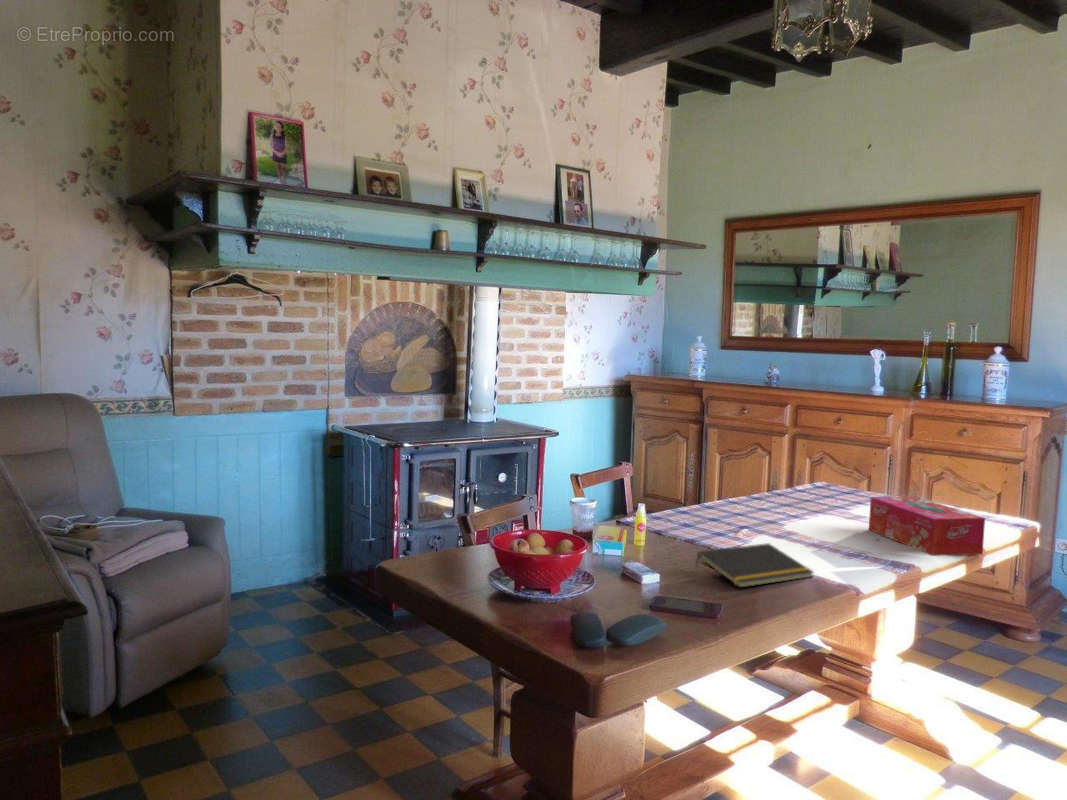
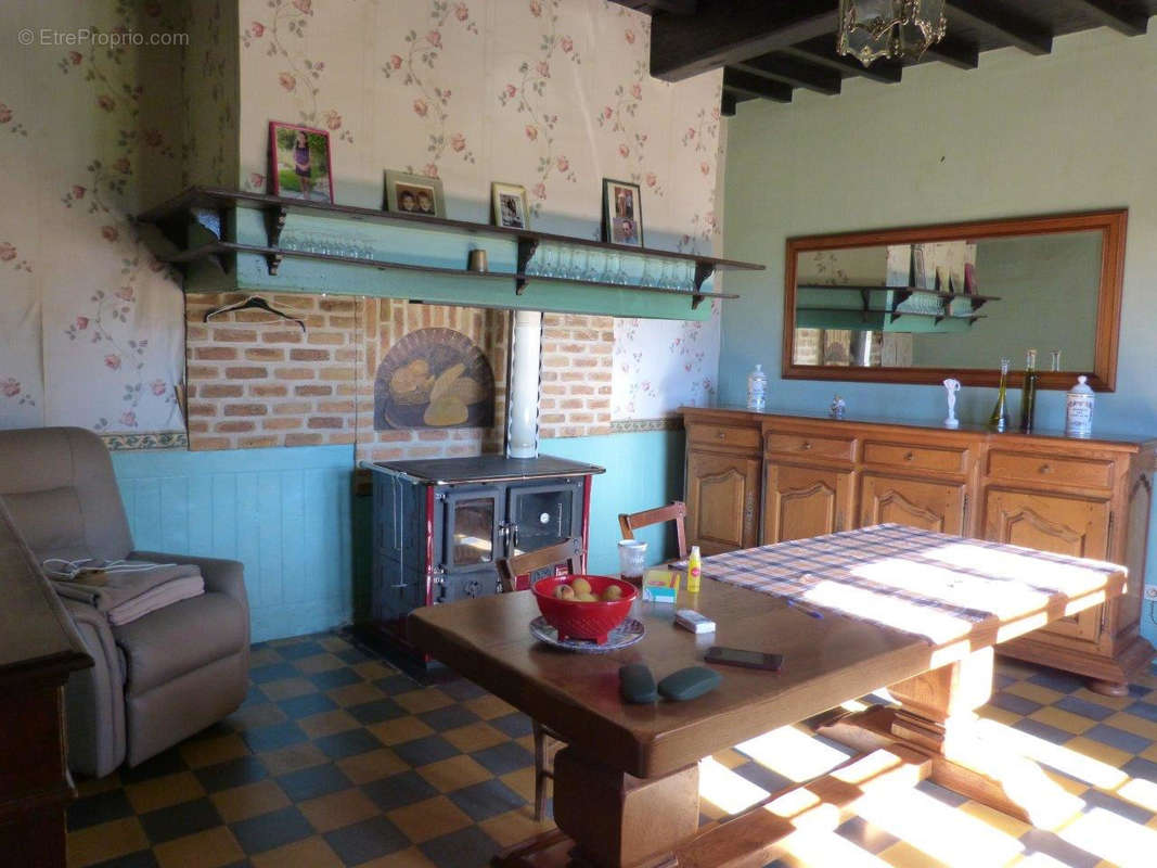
- notepad (755, 564)
- tissue box (923, 524)
